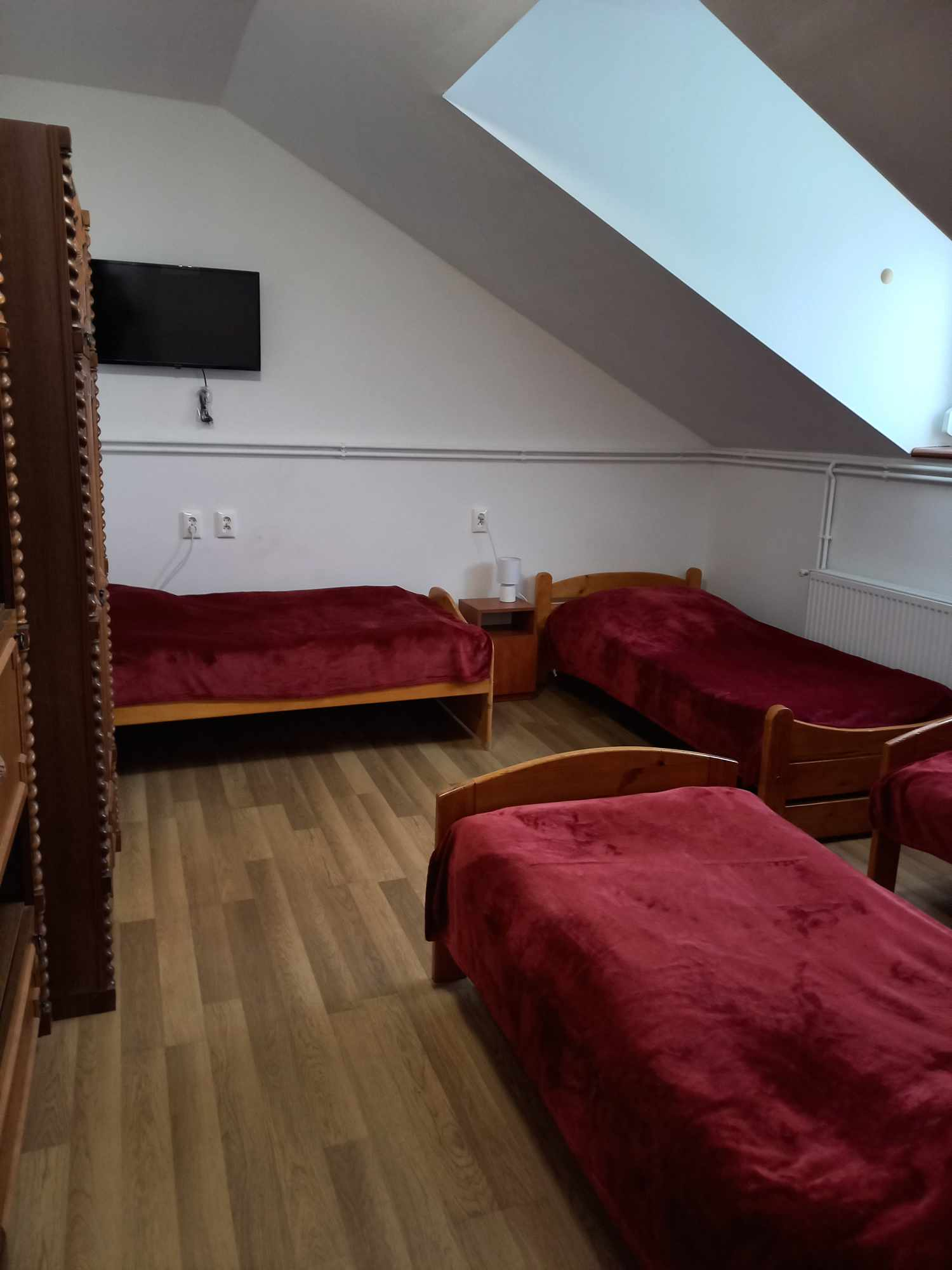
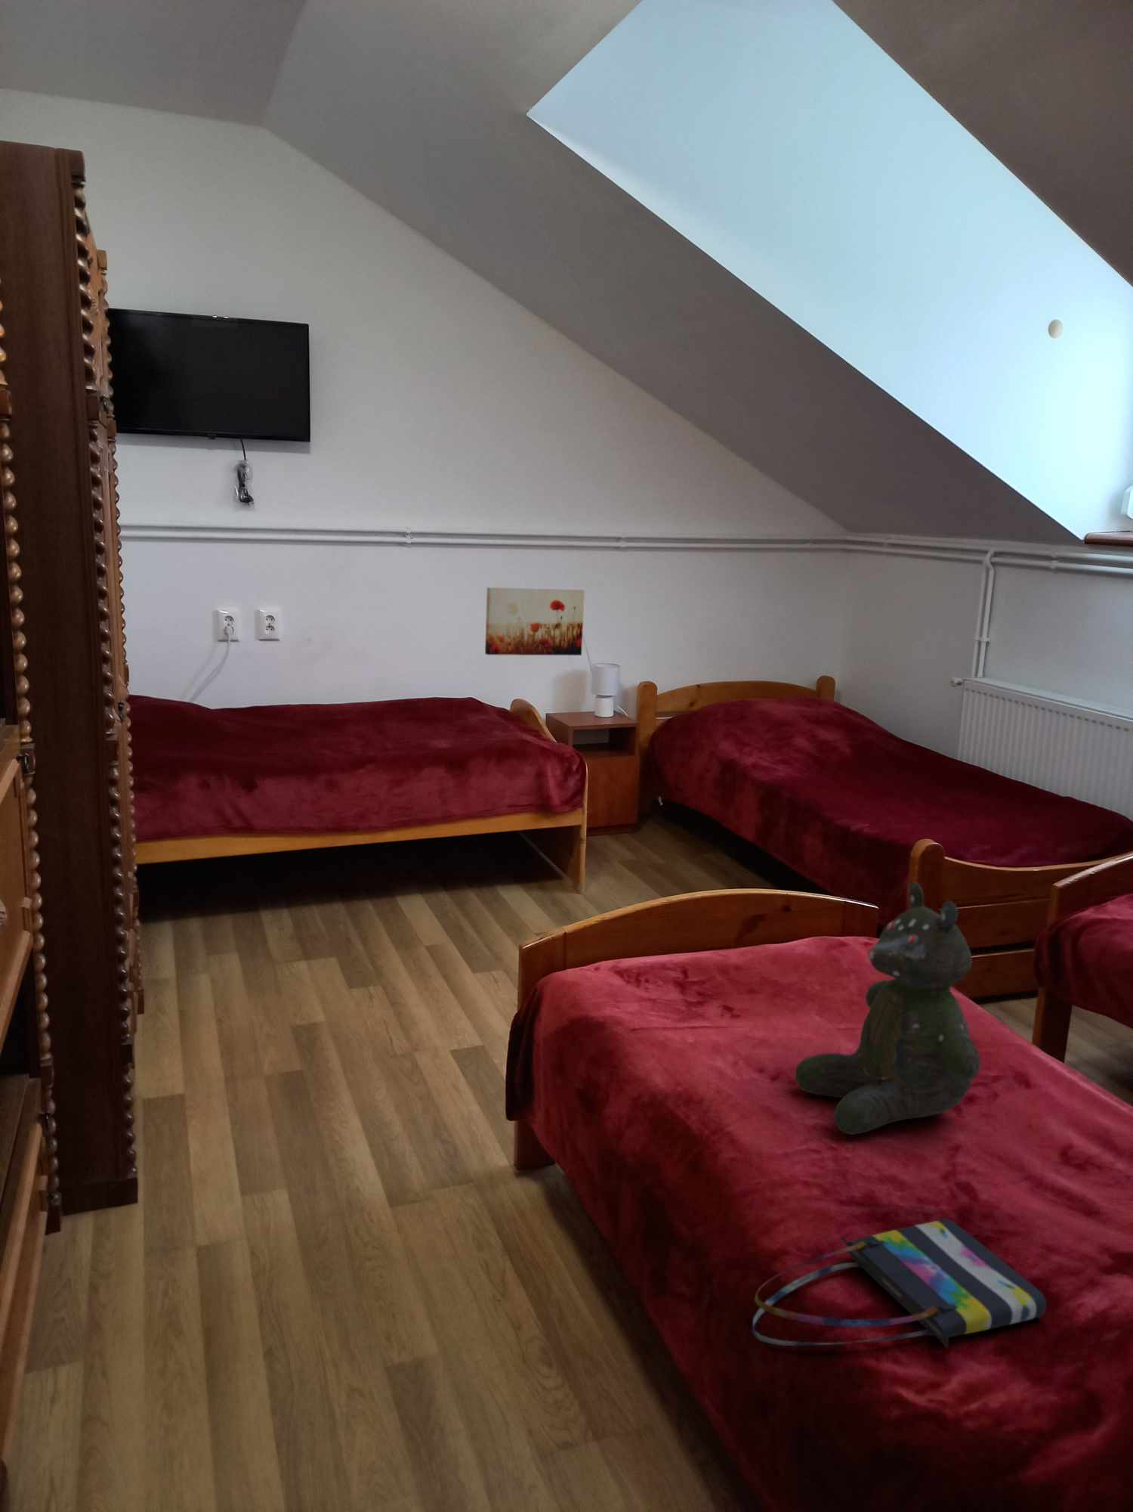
+ wall art (534, 621)
+ teddy bear (890, 1002)
+ tote bag (883, 1287)
